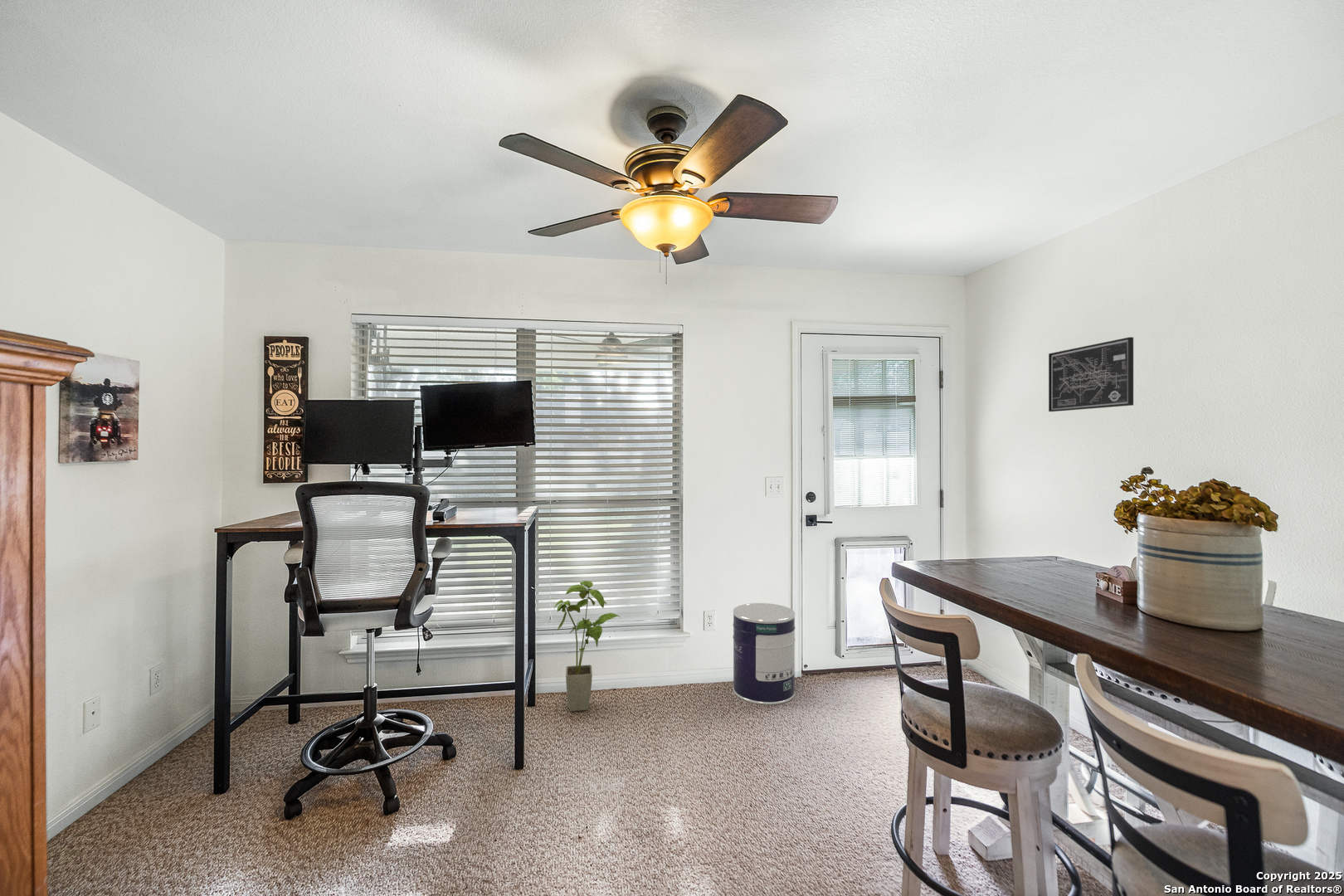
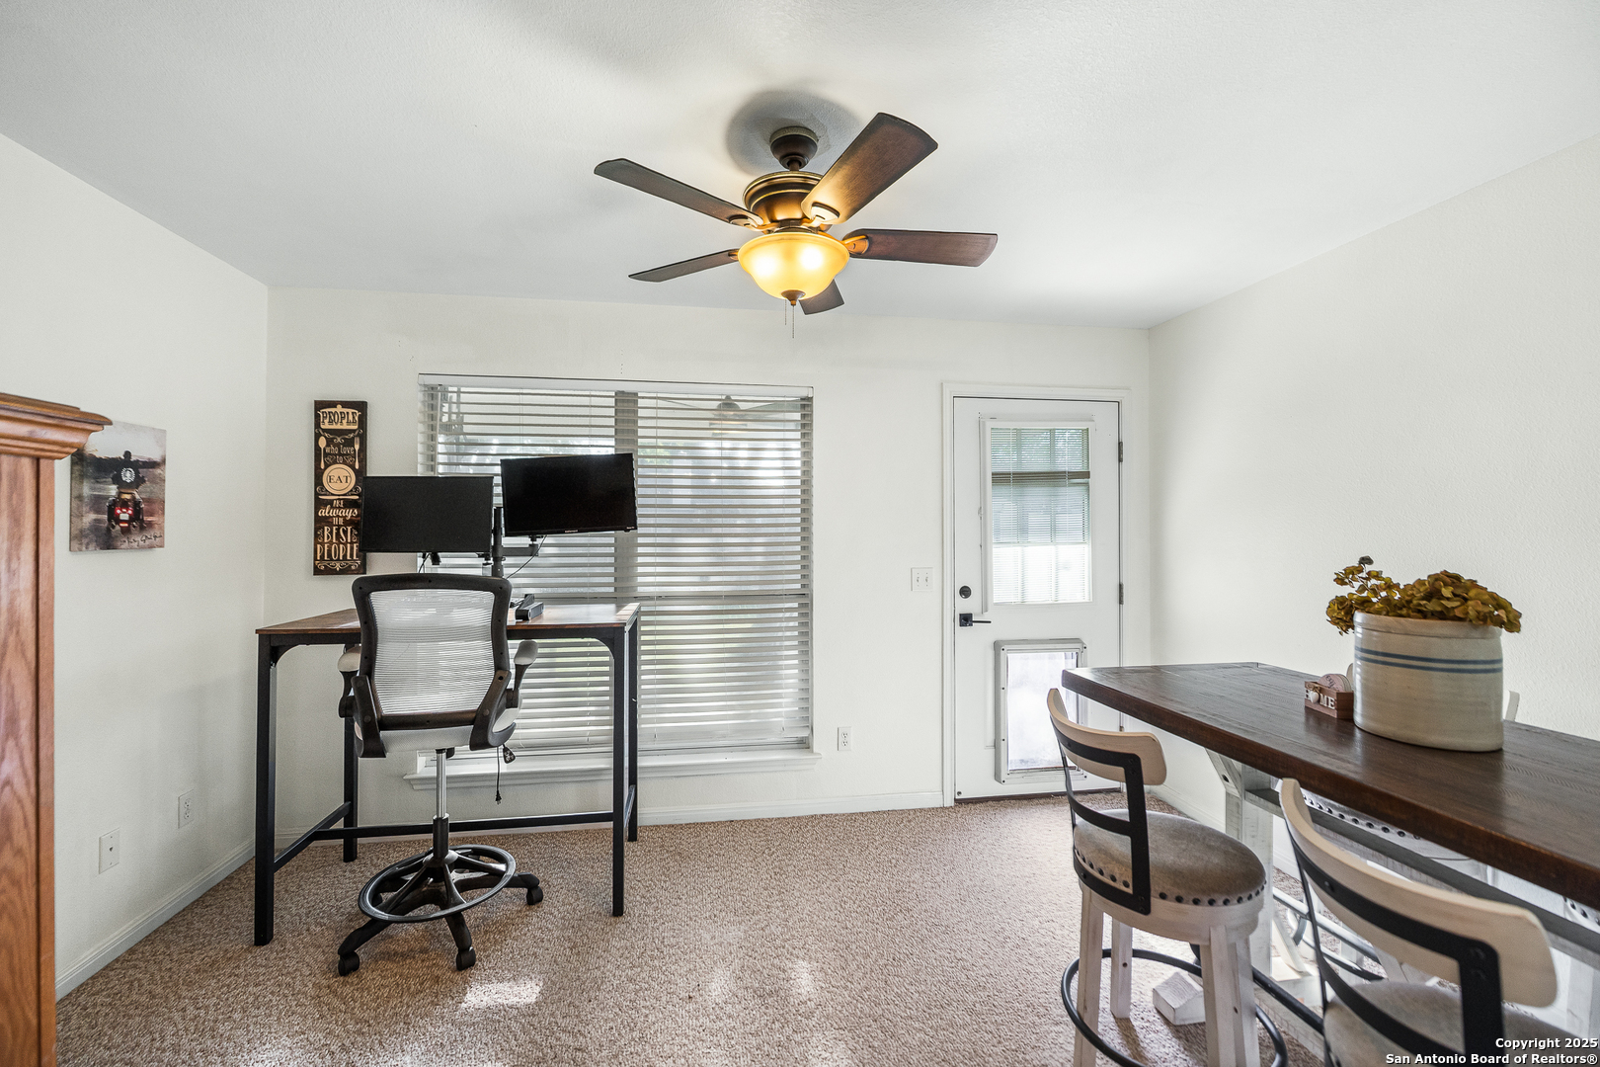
- wall art (1088, 377)
- paint can (763, 651)
- house plant (587, 643)
